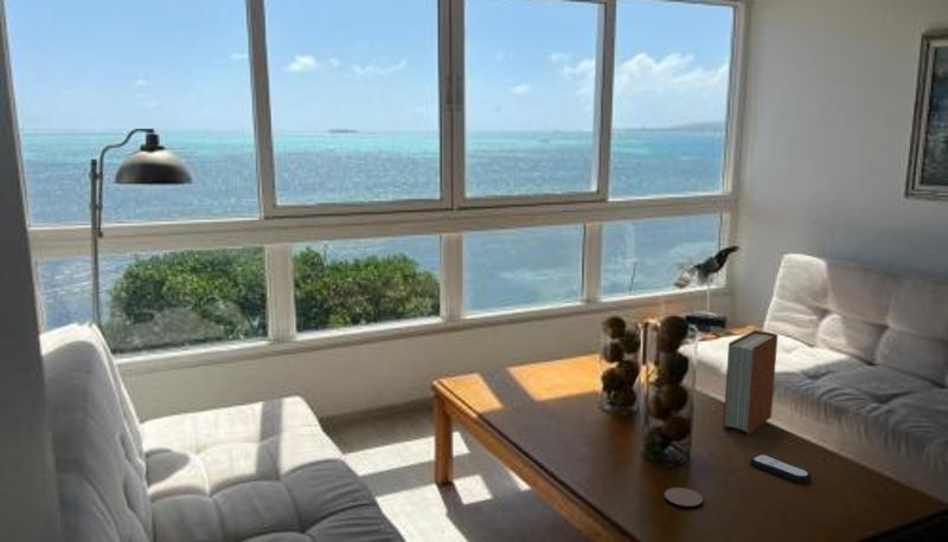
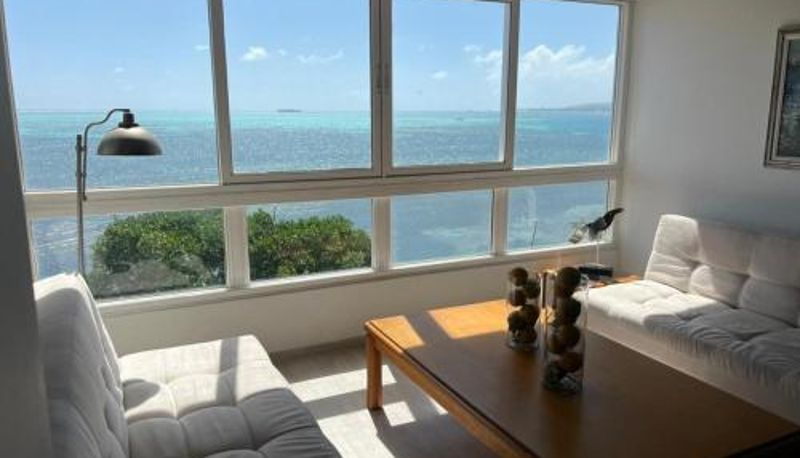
- coaster (683, 498)
- remote control (780, 467)
- book (751, 380)
